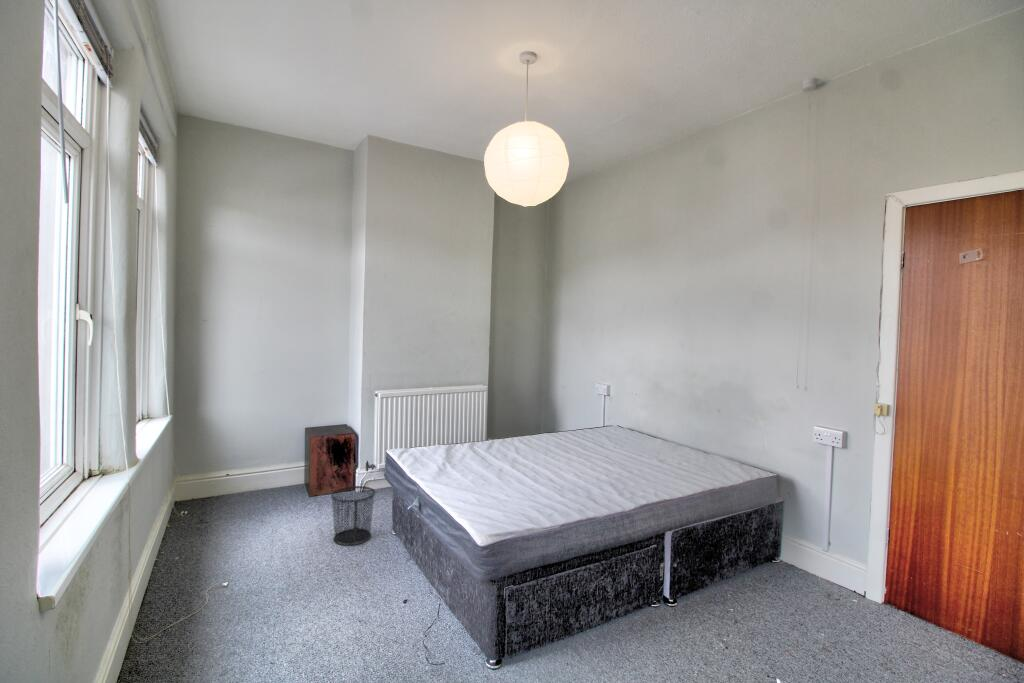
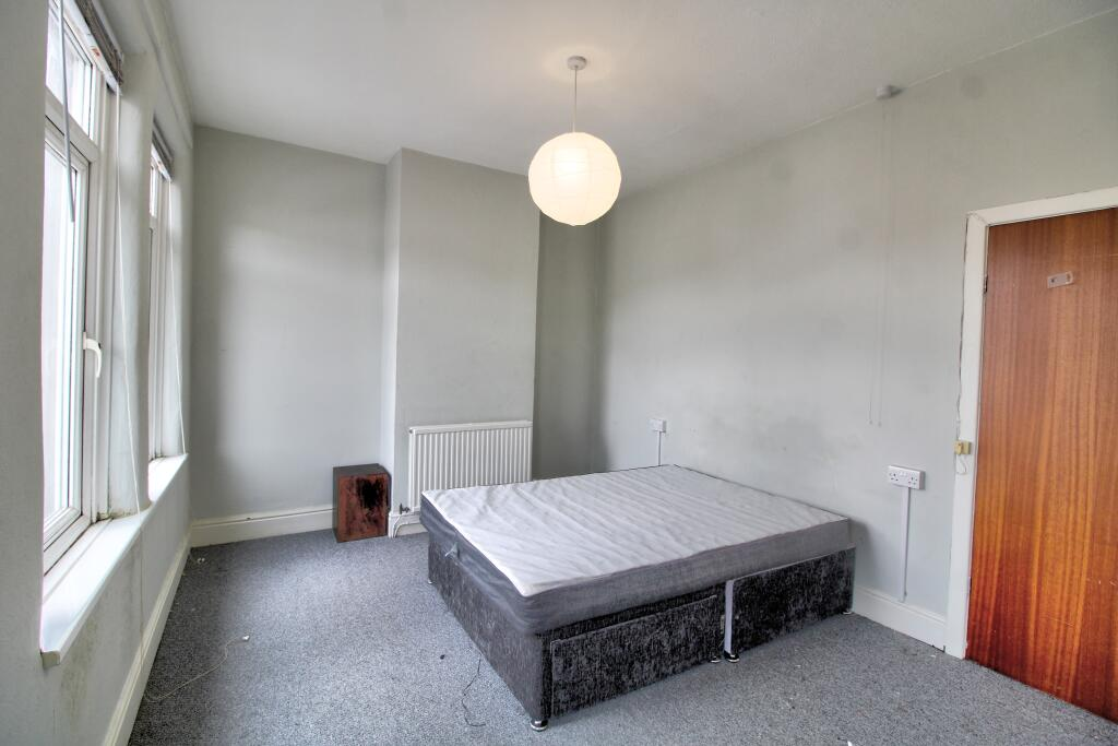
- waste bin (353, 515)
